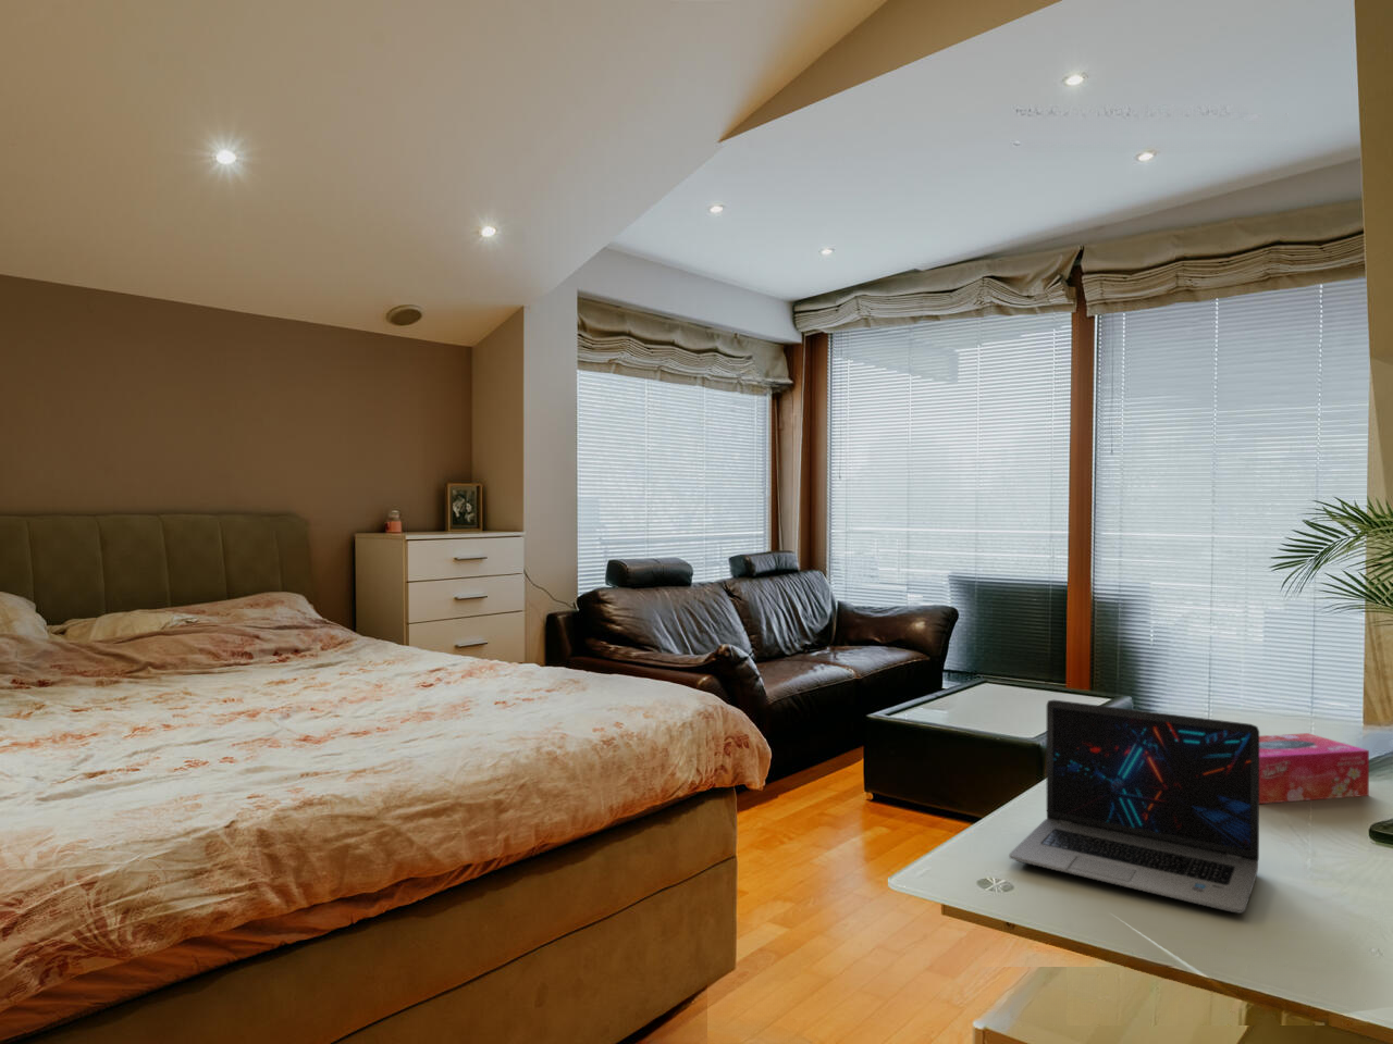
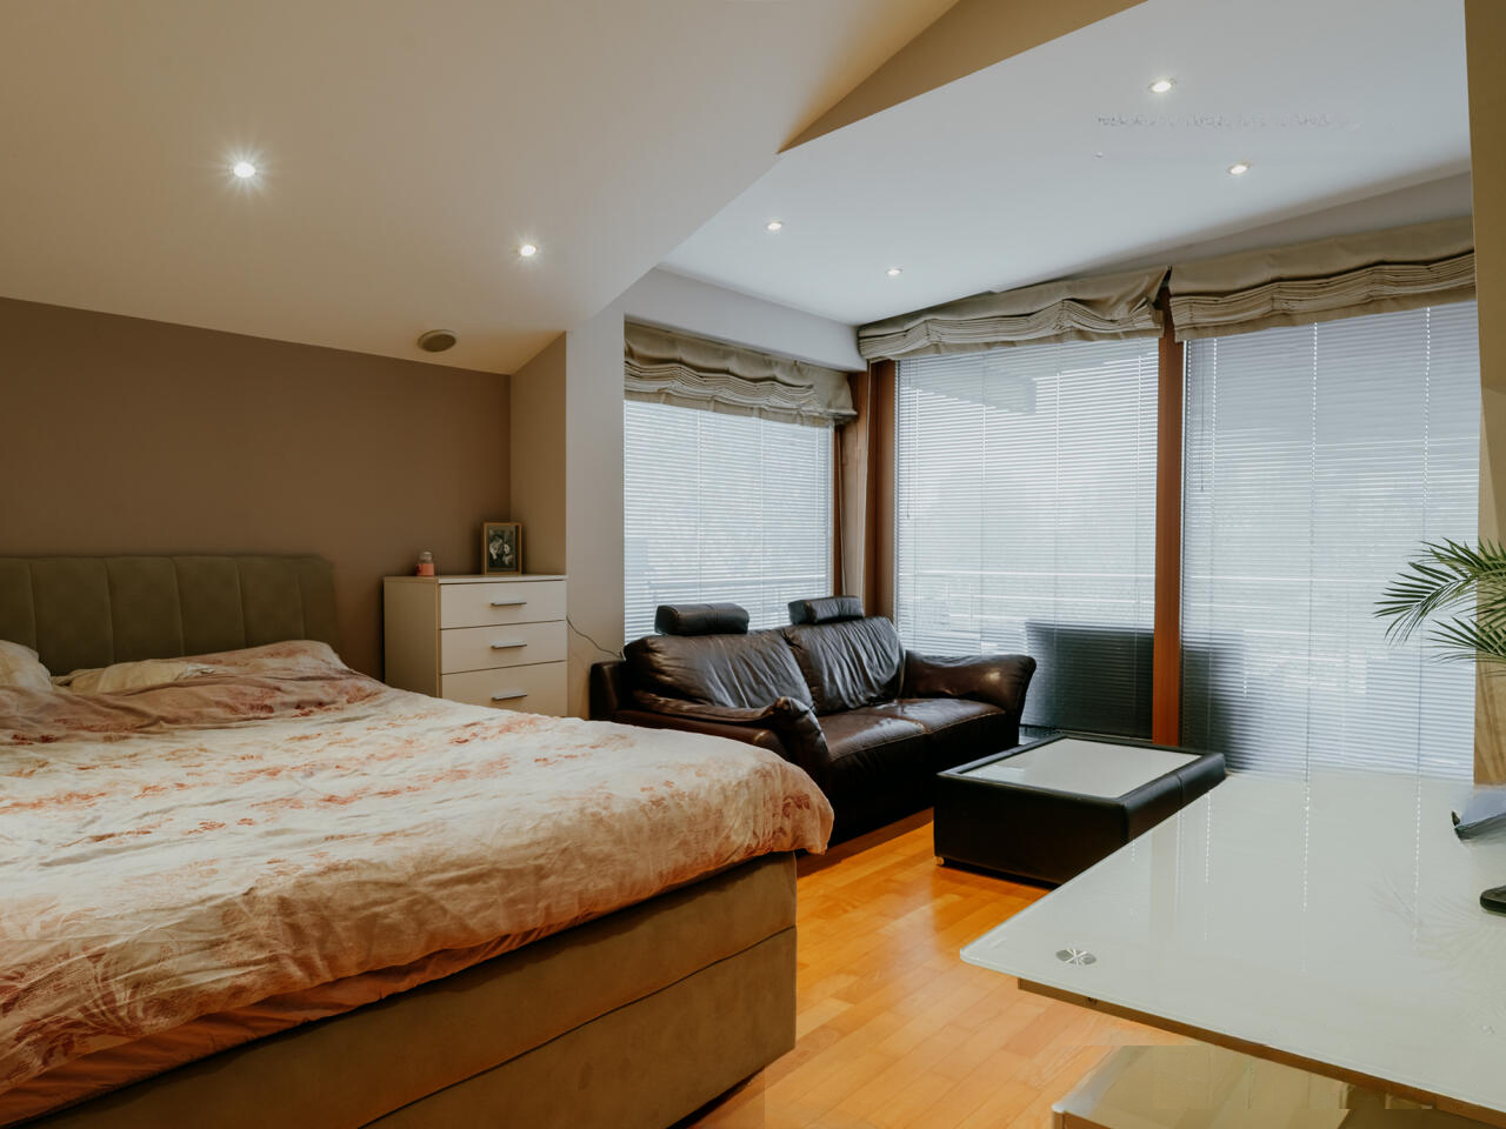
- laptop (1132, 796)
- tissue box (1282, 767)
